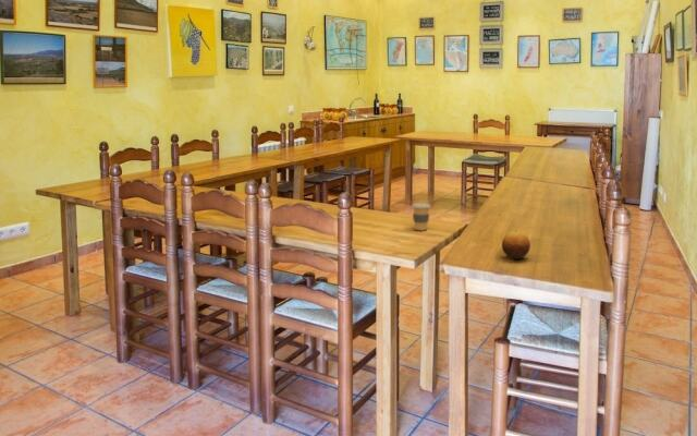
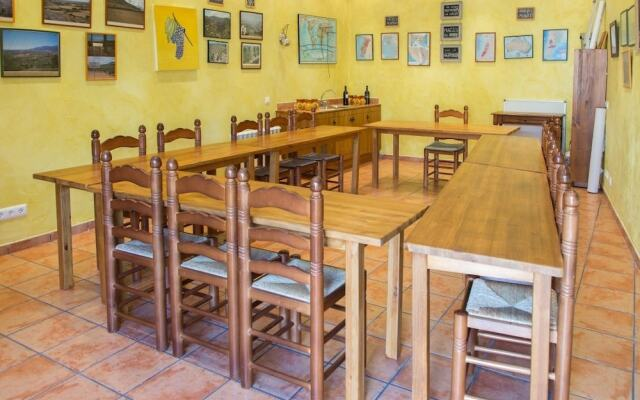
- fruit (515, 244)
- coffee cup (420, 217)
